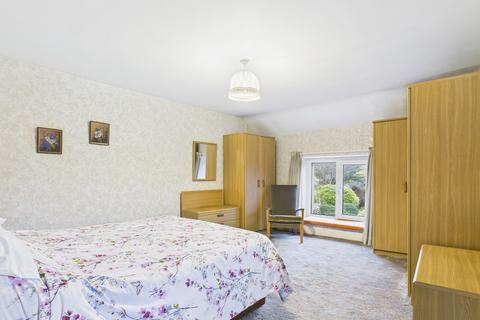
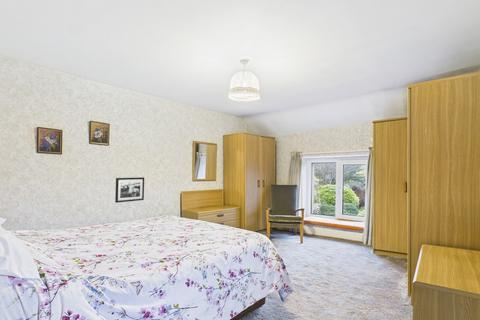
+ picture frame (130, 189)
